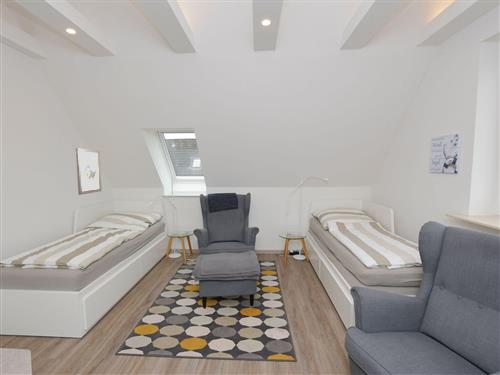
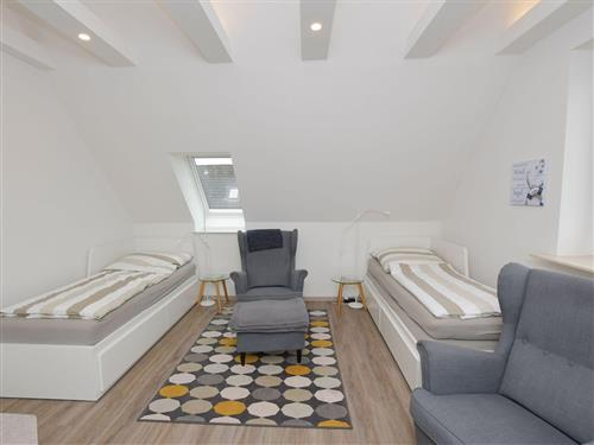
- wall art (89, 171)
